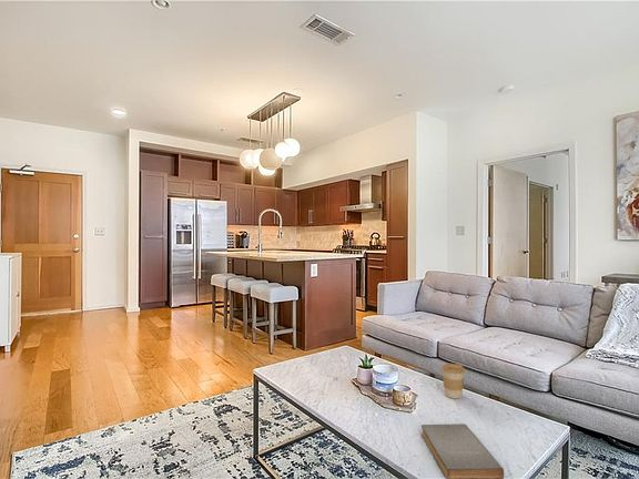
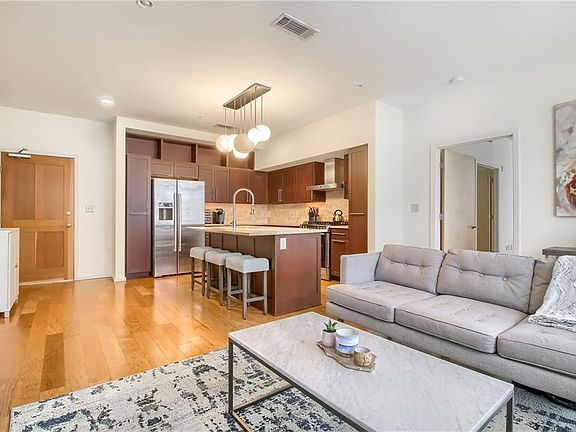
- coffee cup (453, 379)
- book (457, 448)
